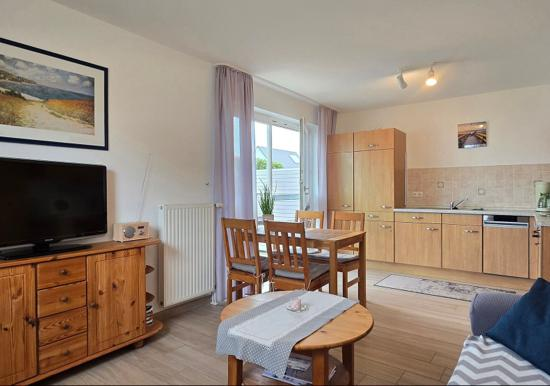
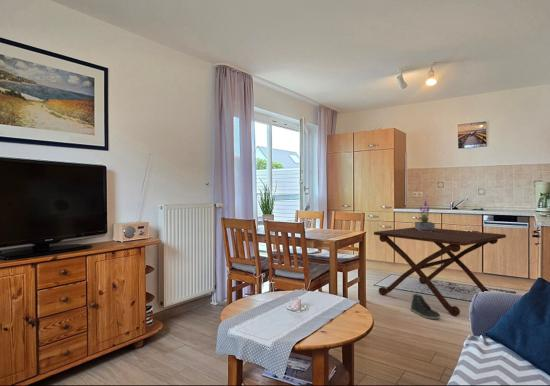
+ side table (437, 264)
+ potted plant (424, 214)
+ sneaker (424, 306)
